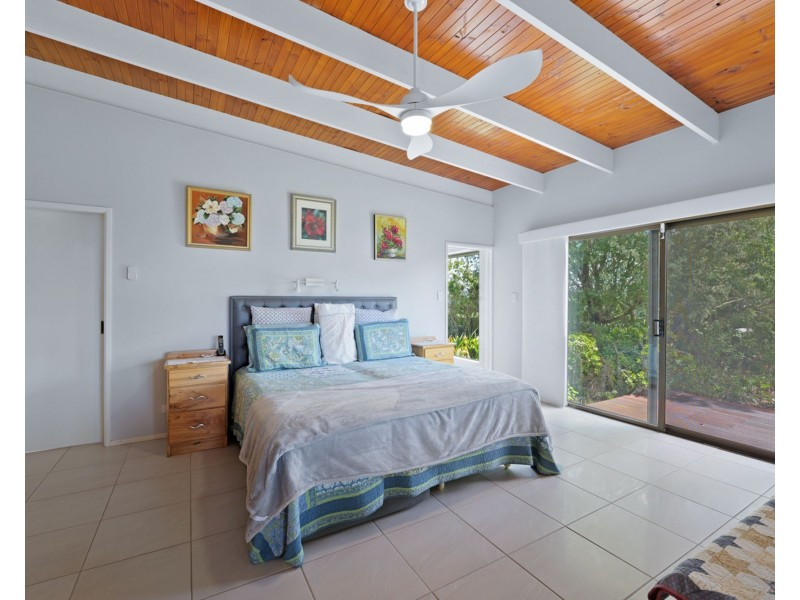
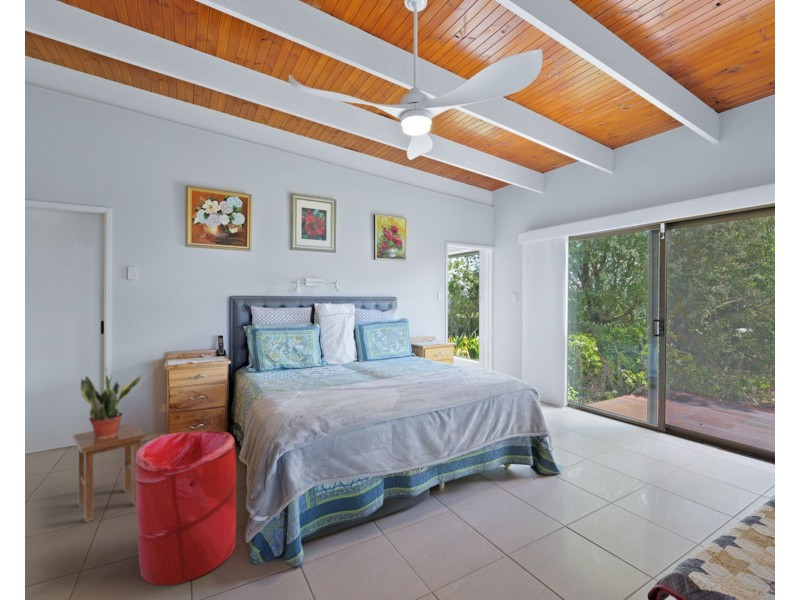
+ laundry hamper (188, 498)
+ stool (123, 469)
+ potted plant (111, 398)
